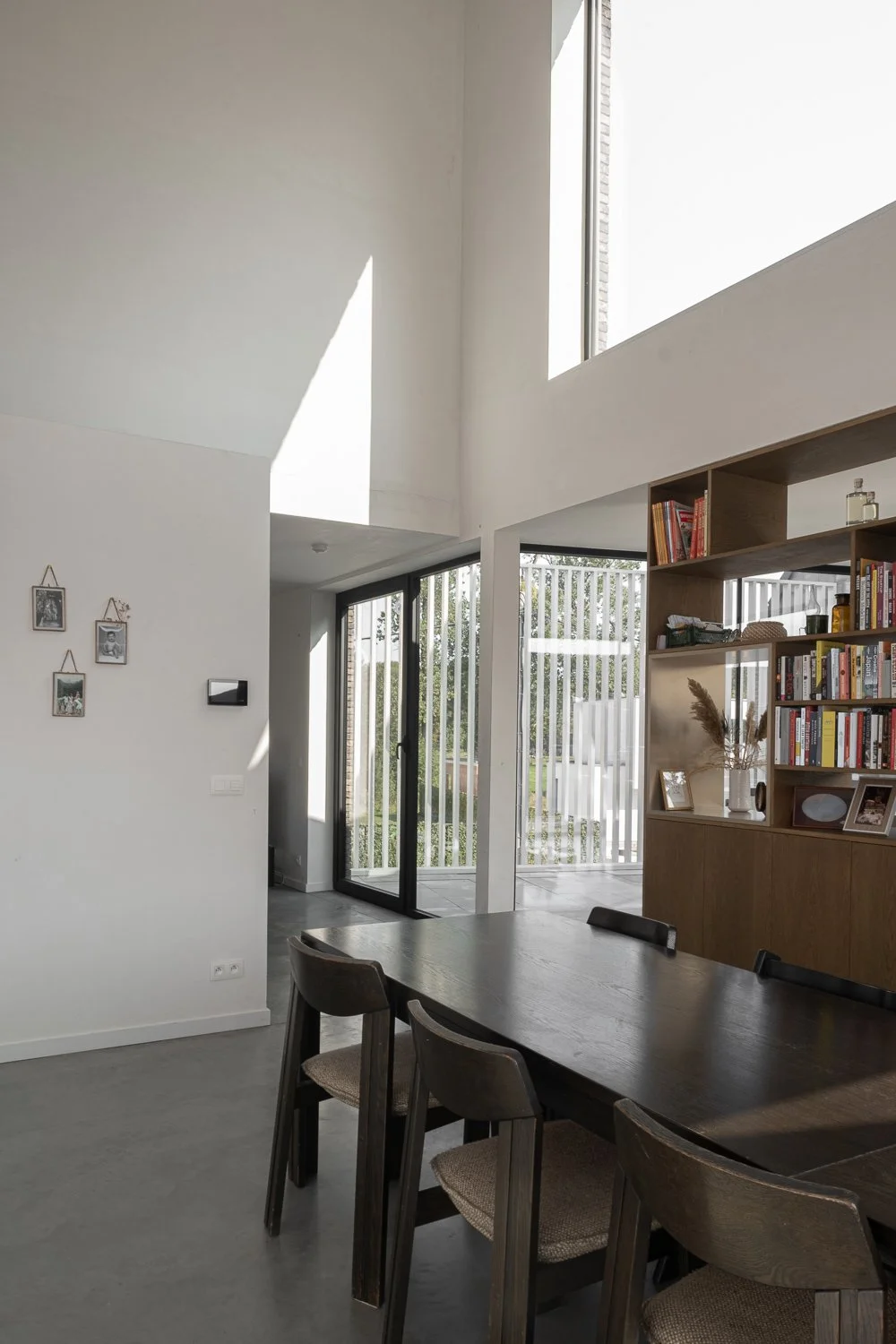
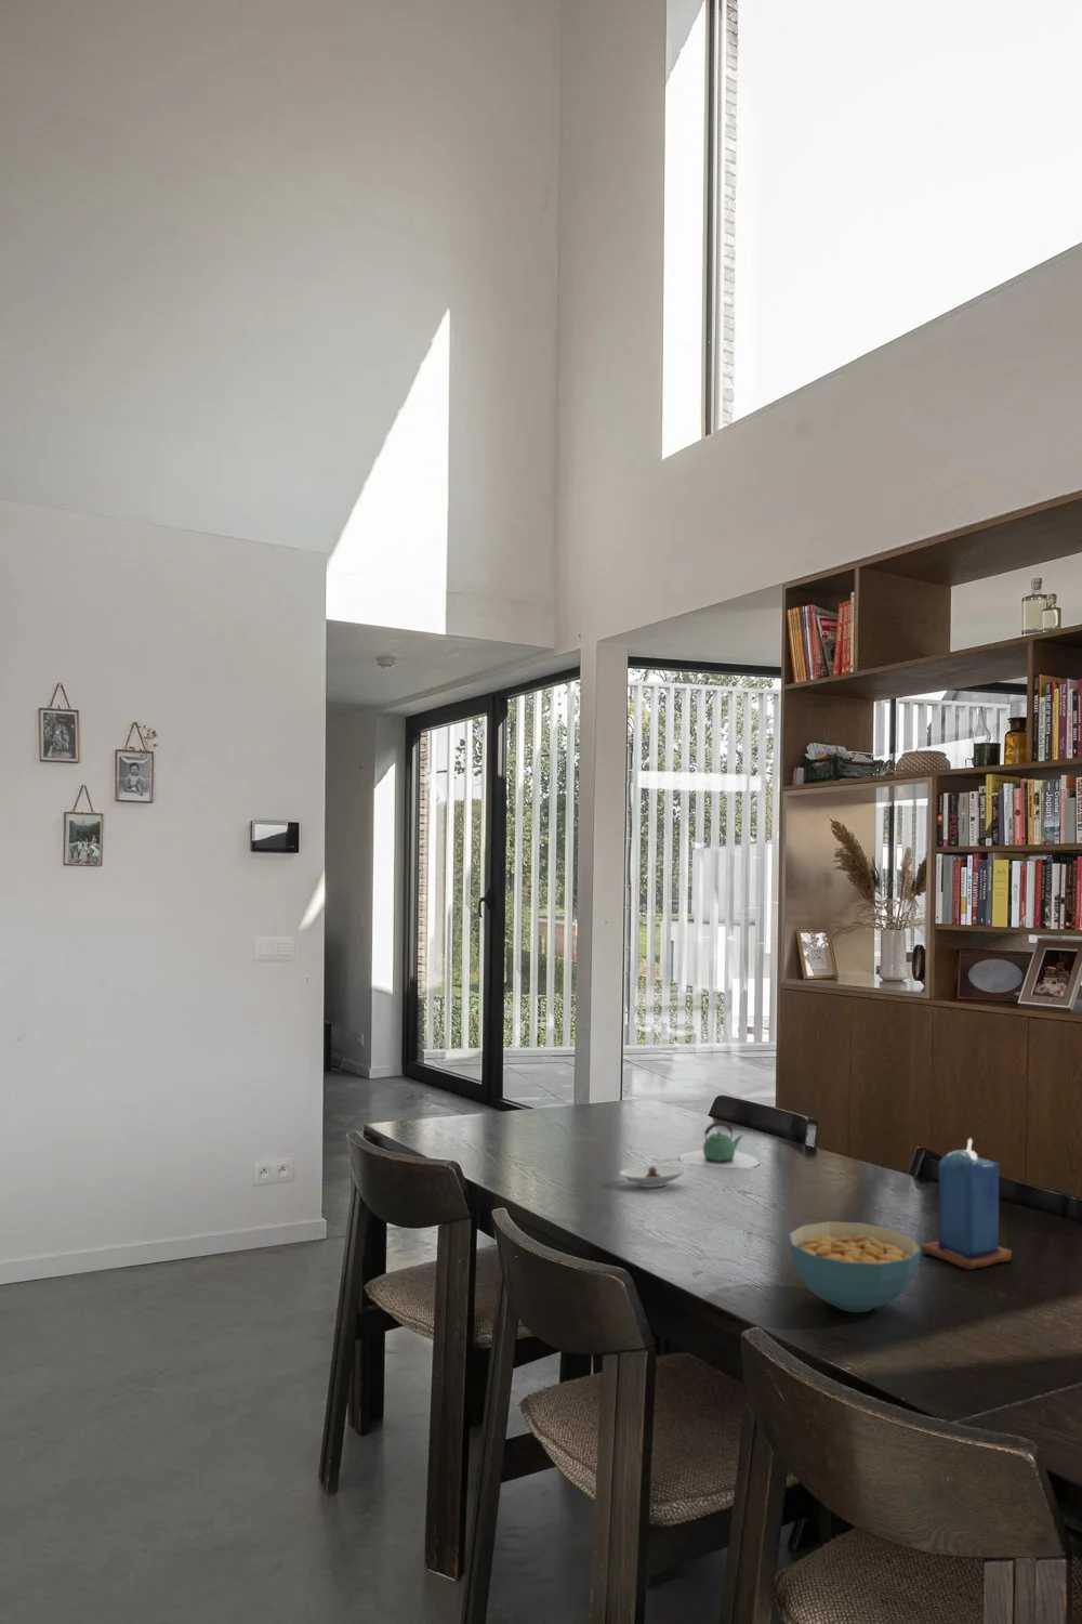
+ candle (965, 1199)
+ teapot (719, 1139)
+ saucer (652, 1176)
+ cereal bowl (853, 1274)
